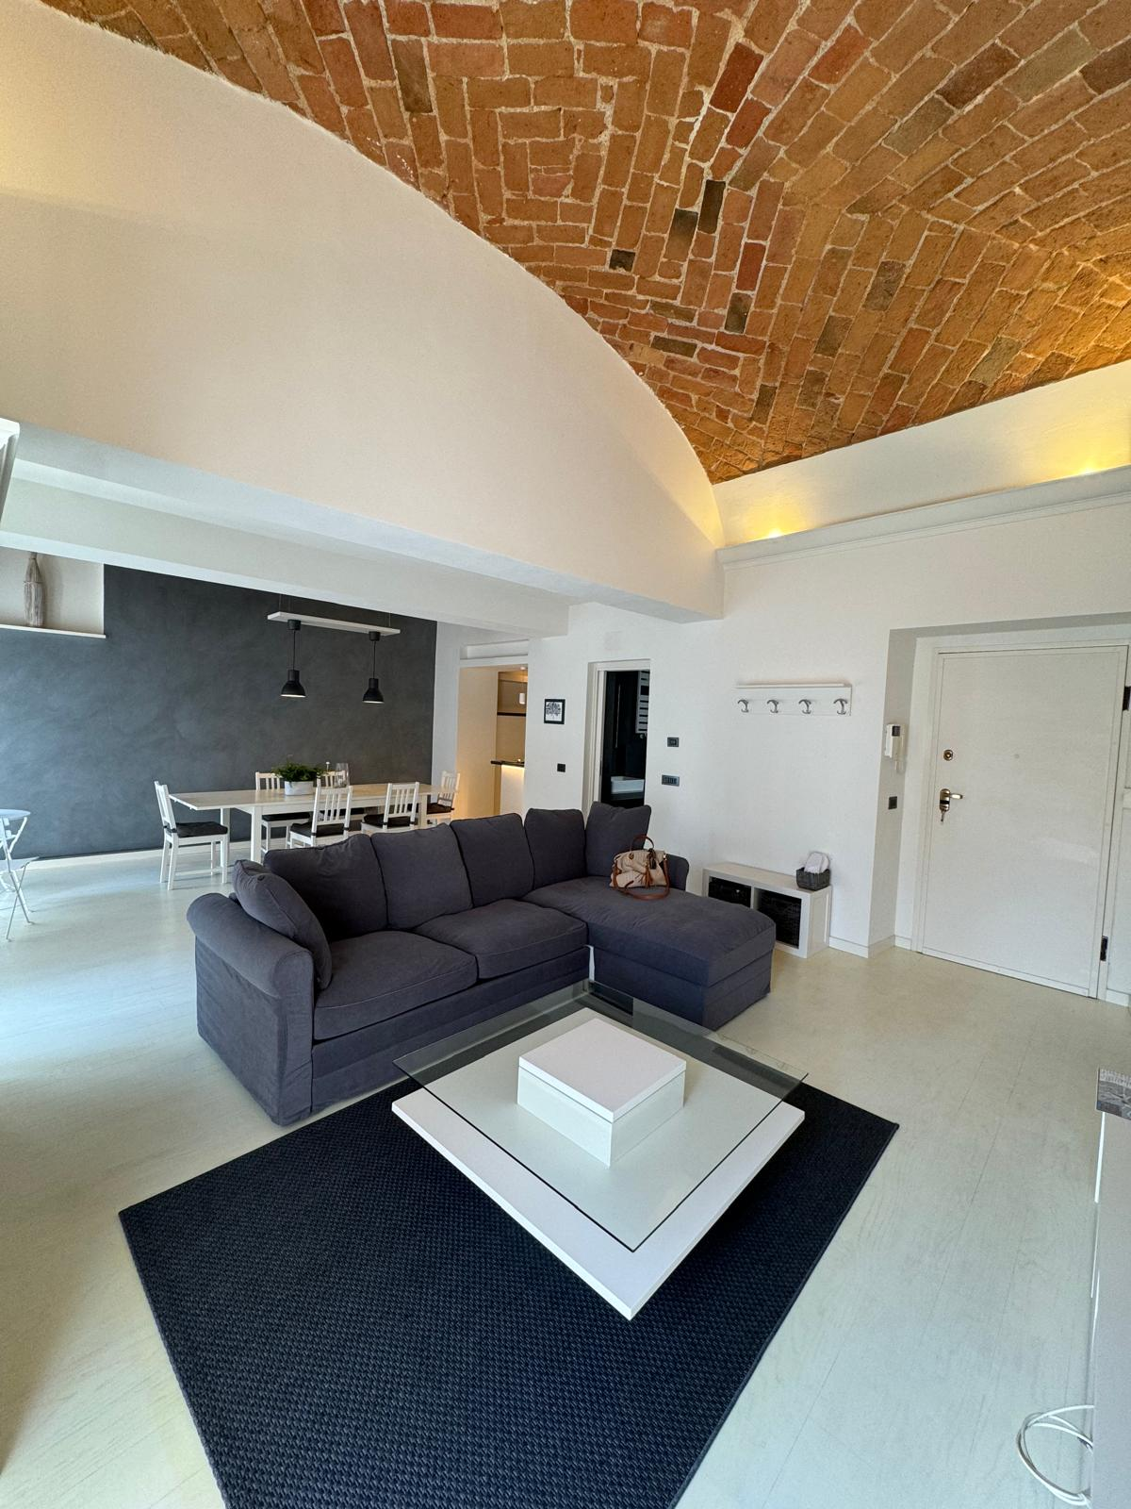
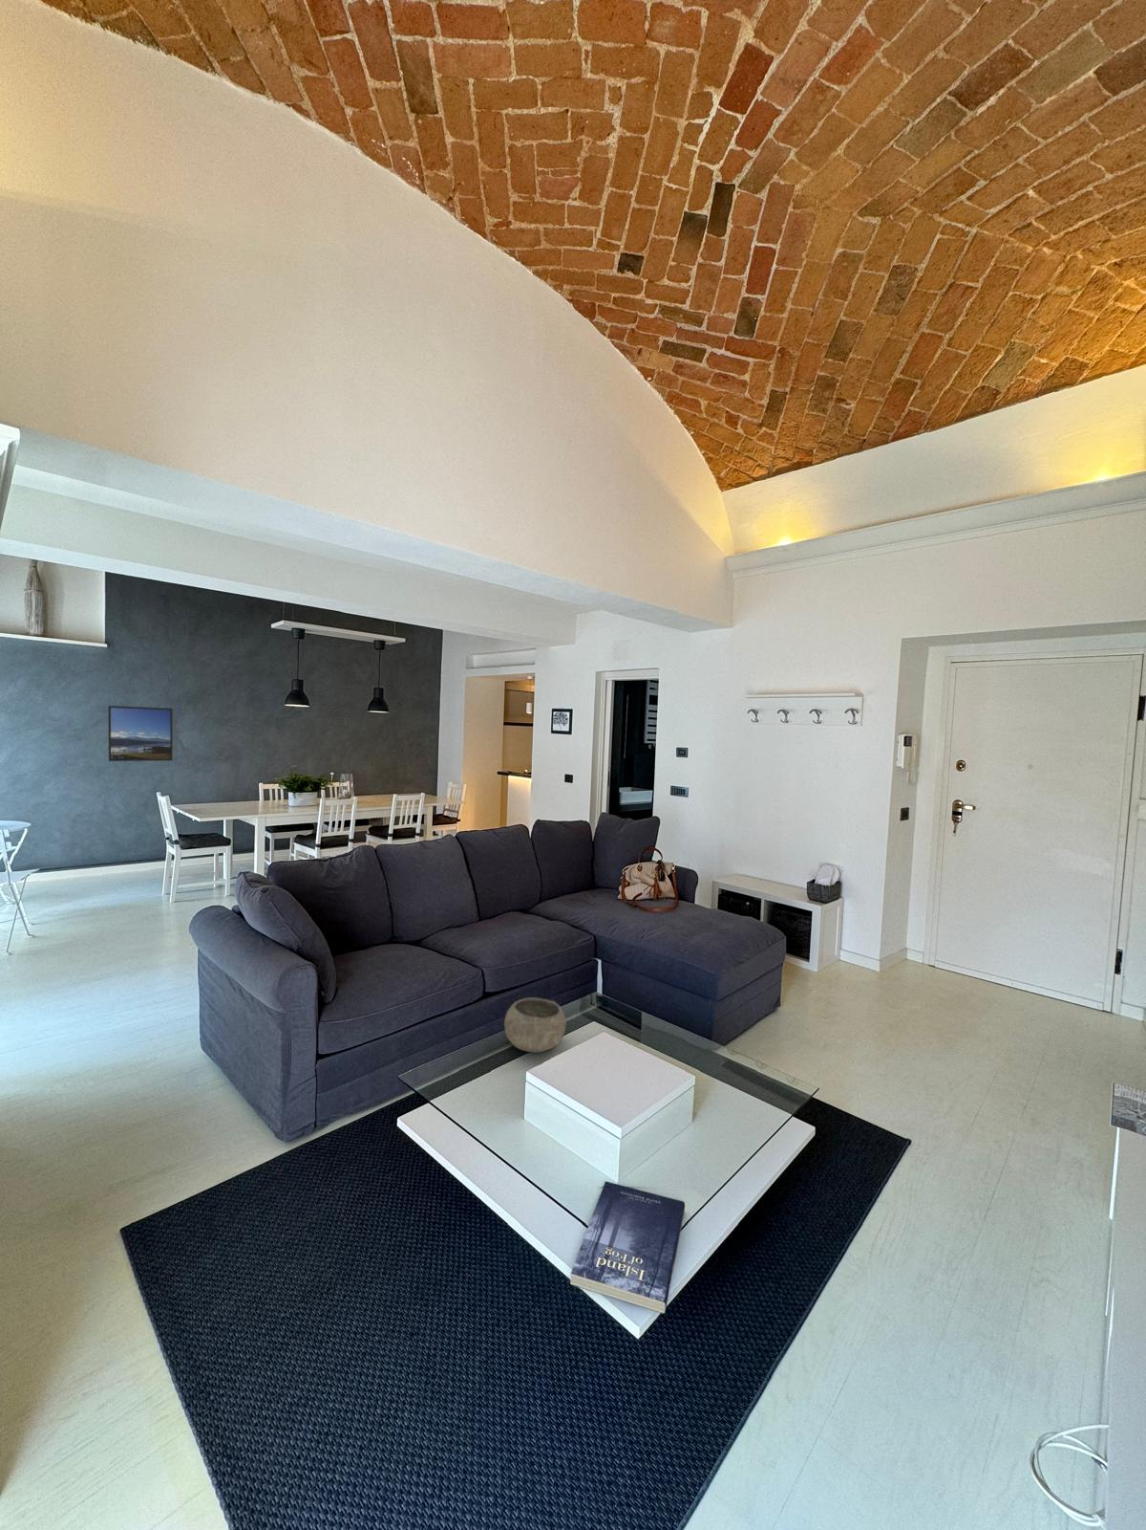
+ book (631, 1240)
+ bowl (534, 1025)
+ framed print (141, 734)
